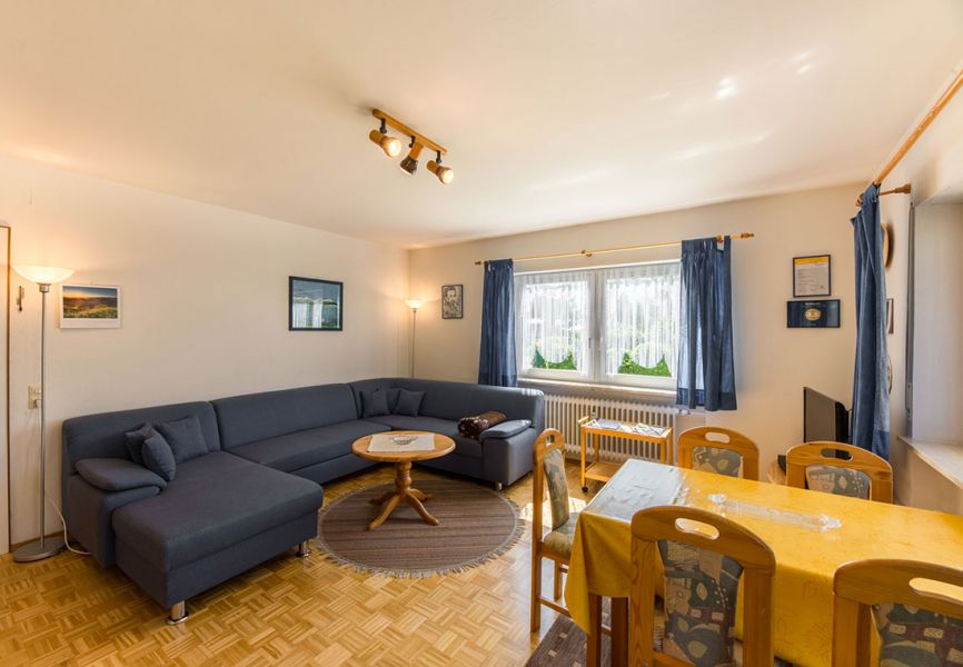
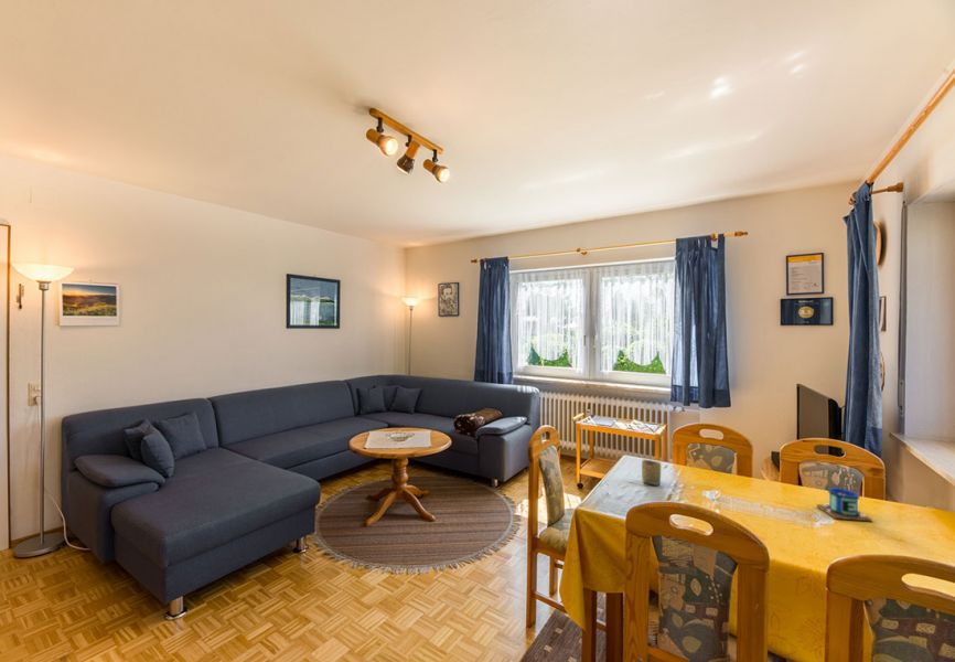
+ cup (651, 472)
+ mug (841, 489)
